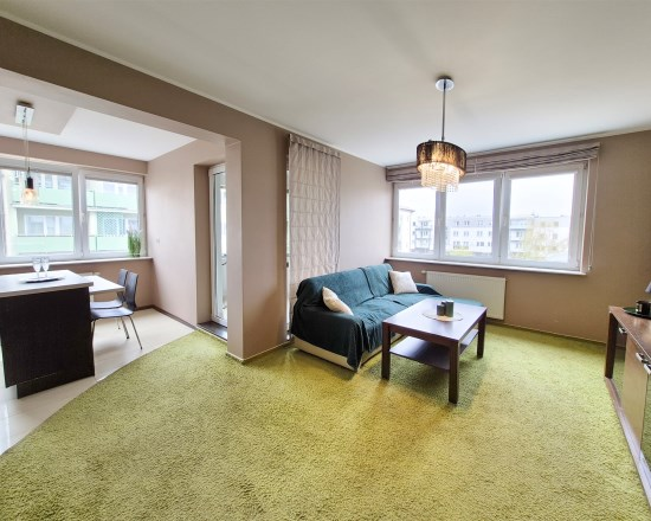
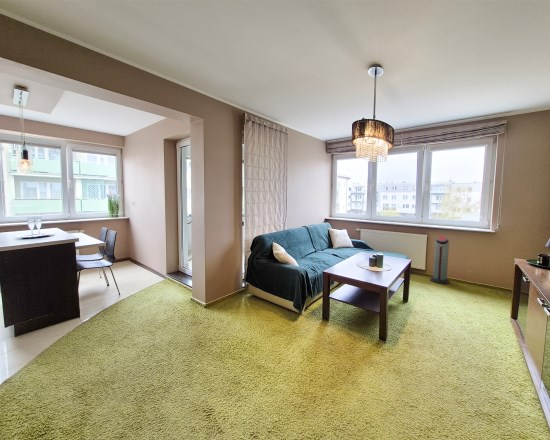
+ air purifier (441, 258)
